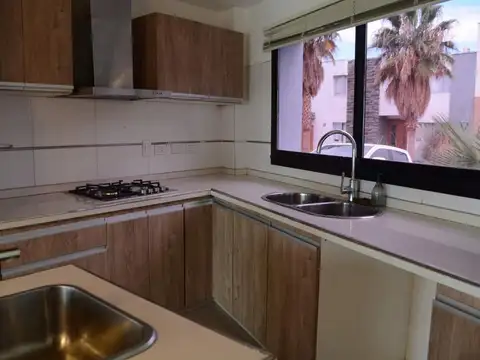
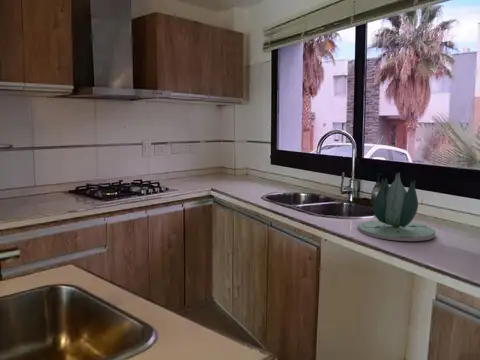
+ succulent plant (397, 202)
